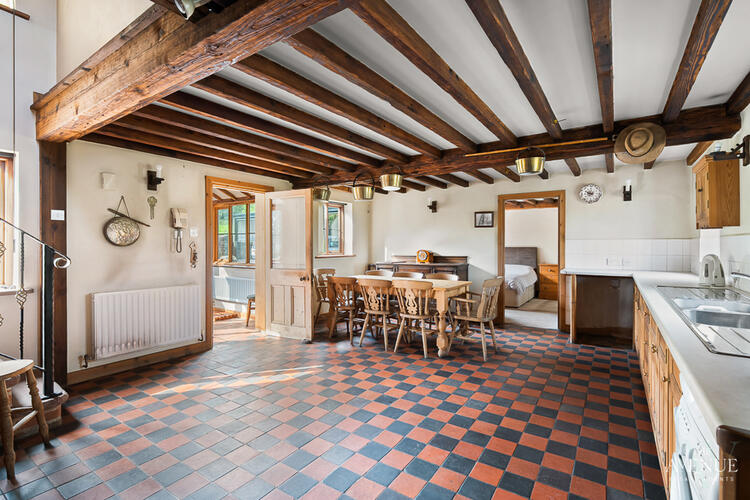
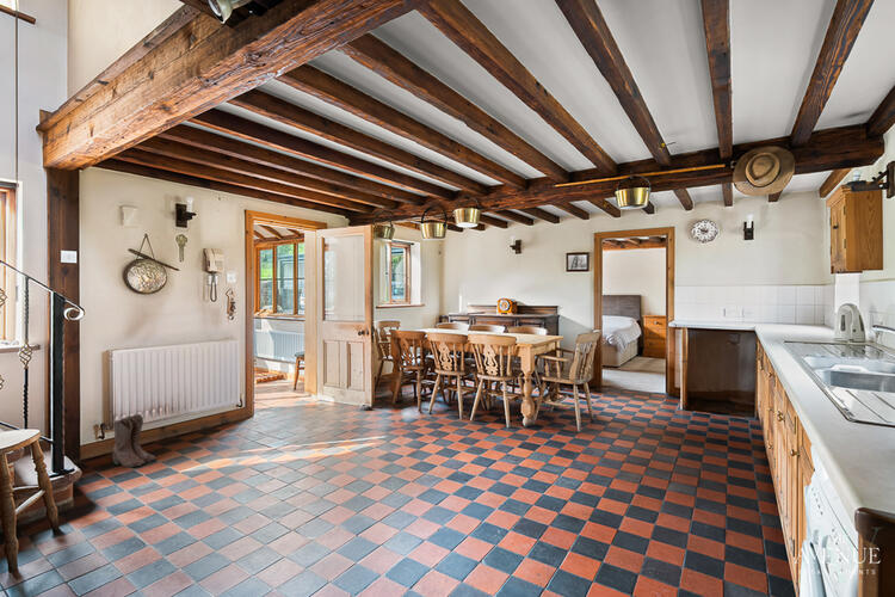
+ boots (134, 438)
